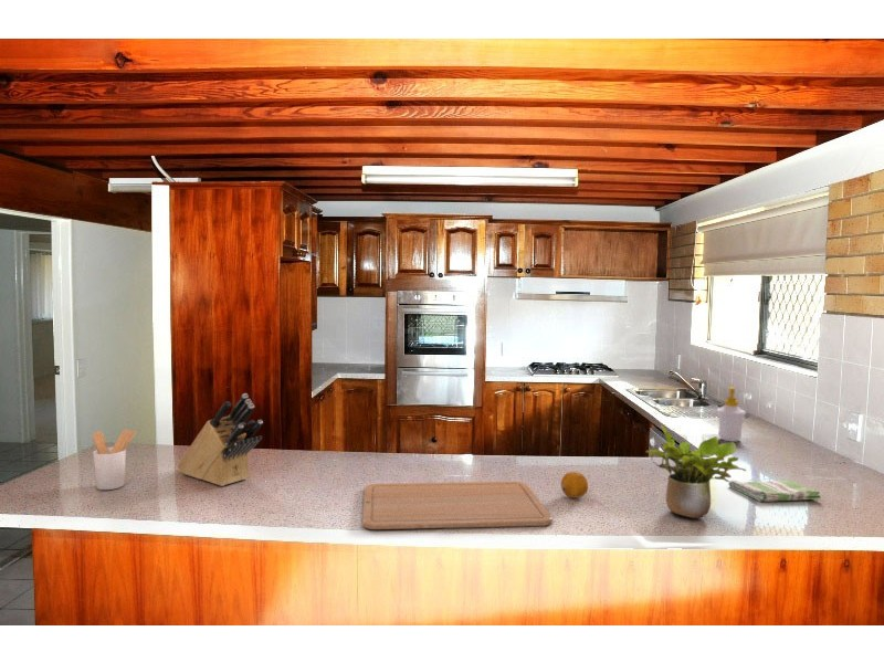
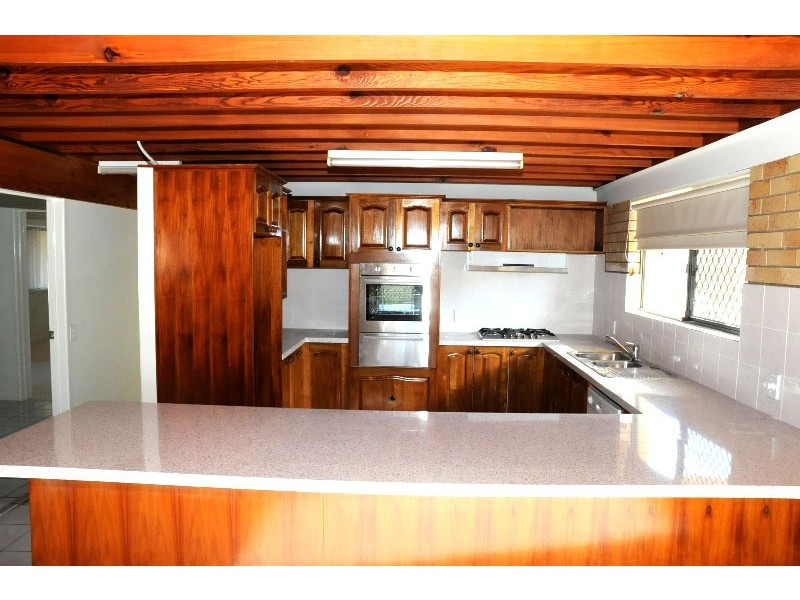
- knife block (220, 434)
- fruit (573, 484)
- utensil holder (116, 457)
- soap bottle (730, 413)
- chopping board (452, 502)
- dish towel (772, 487)
- potted plant (694, 473)
